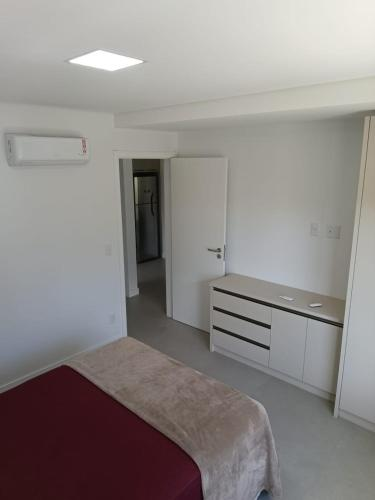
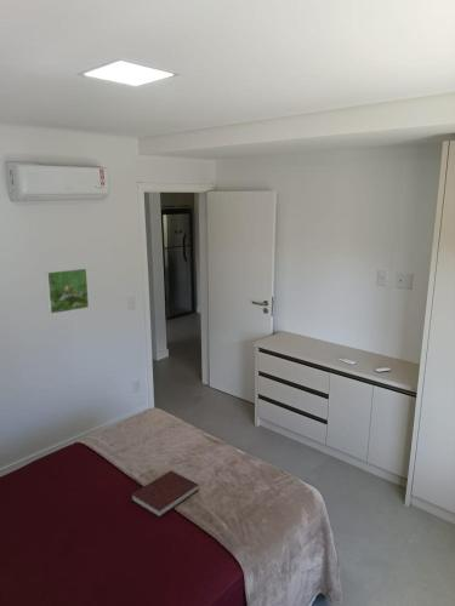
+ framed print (68, 290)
+ notebook (165, 492)
